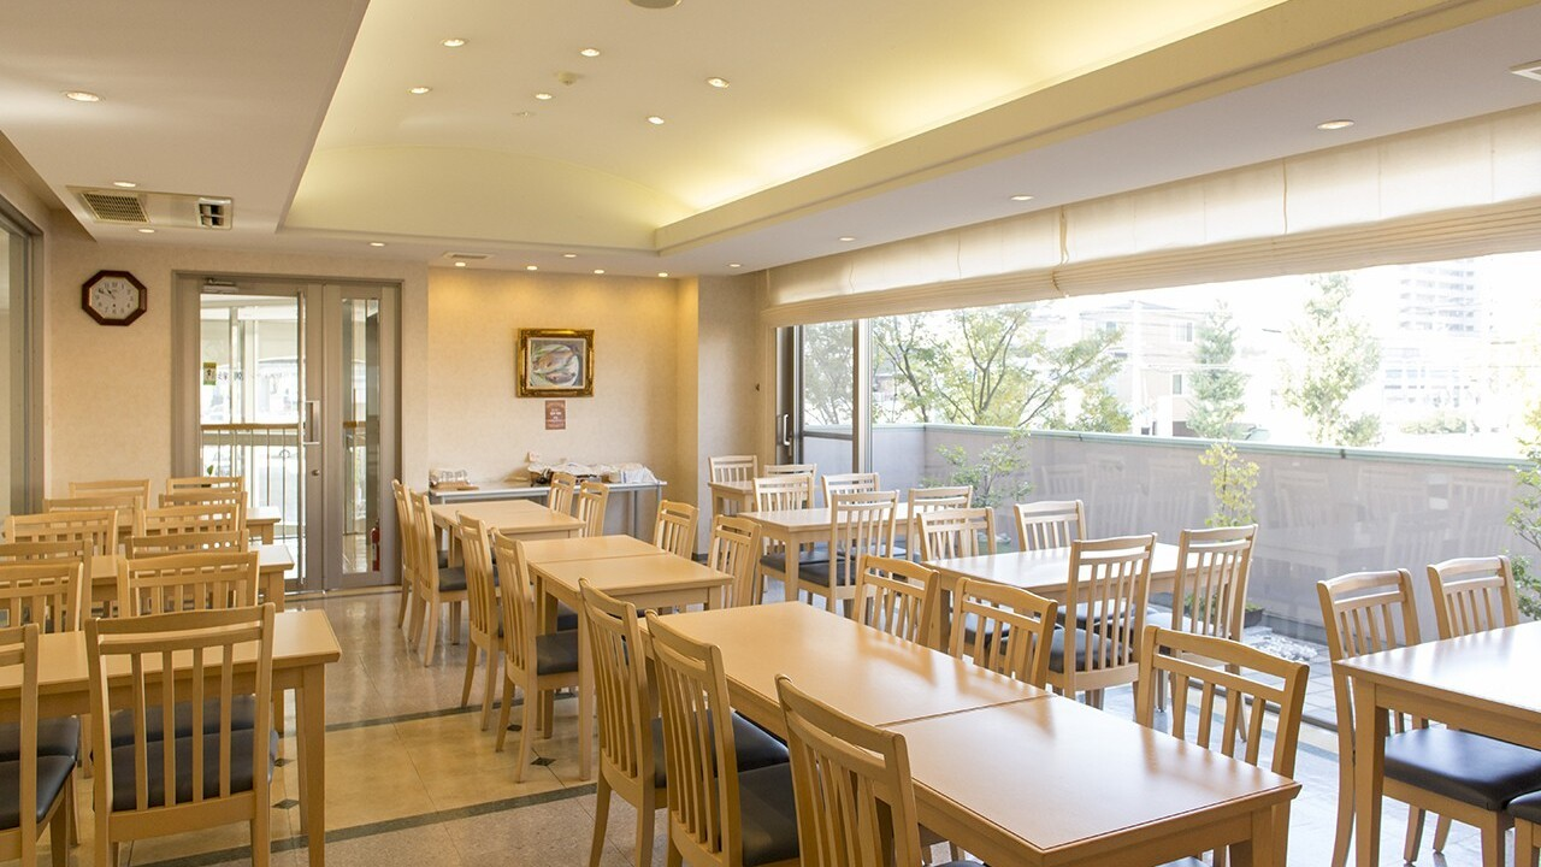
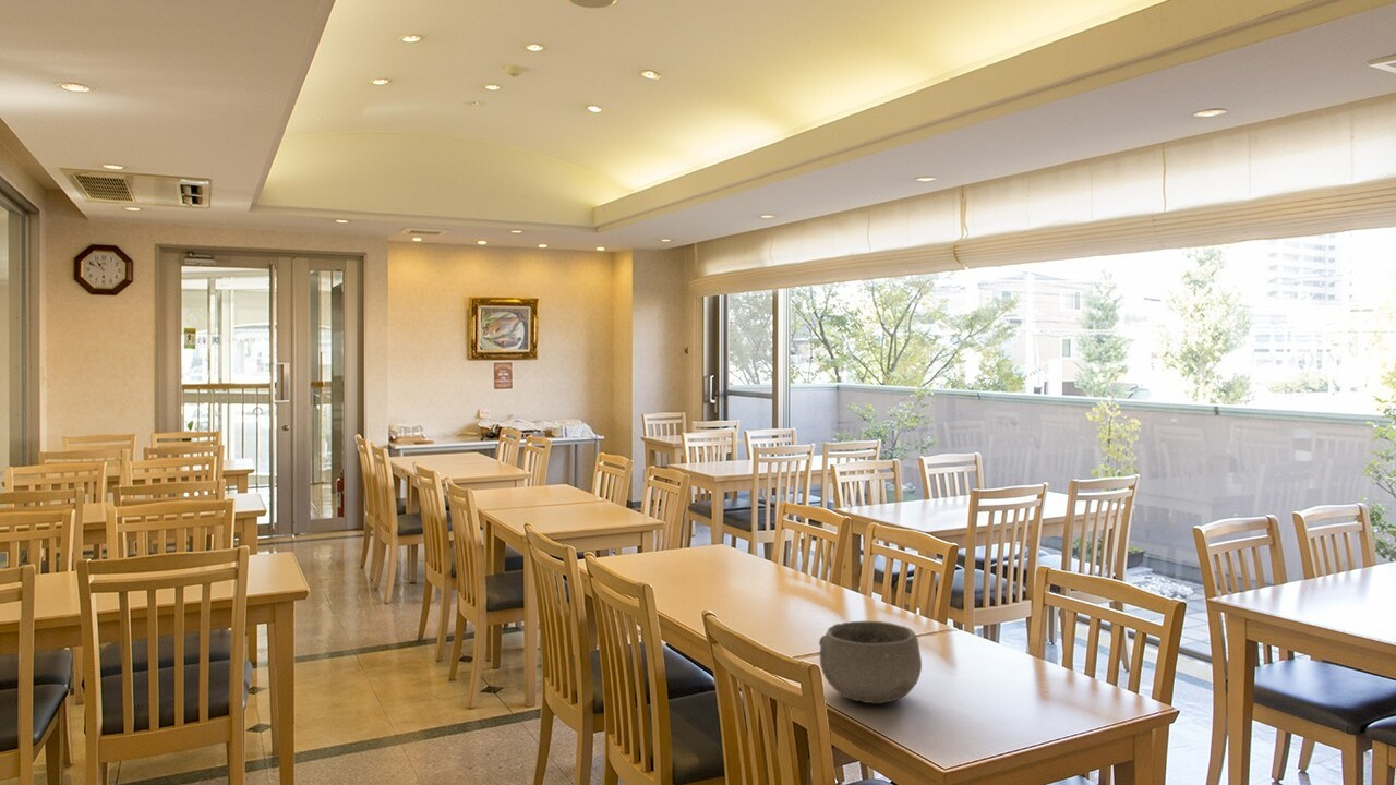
+ bowl (869, 663)
